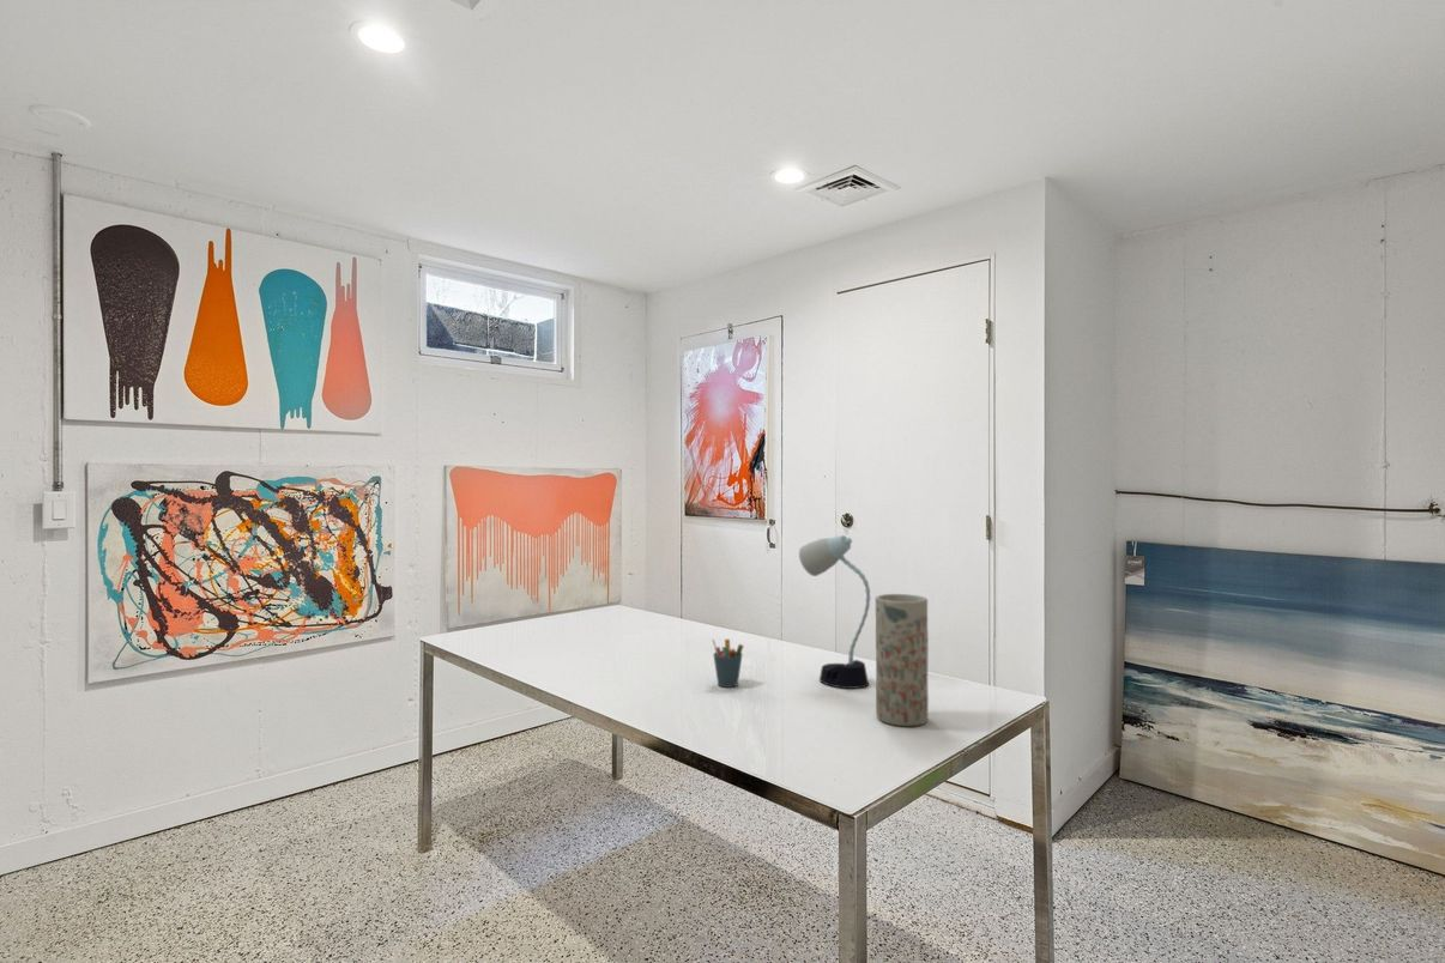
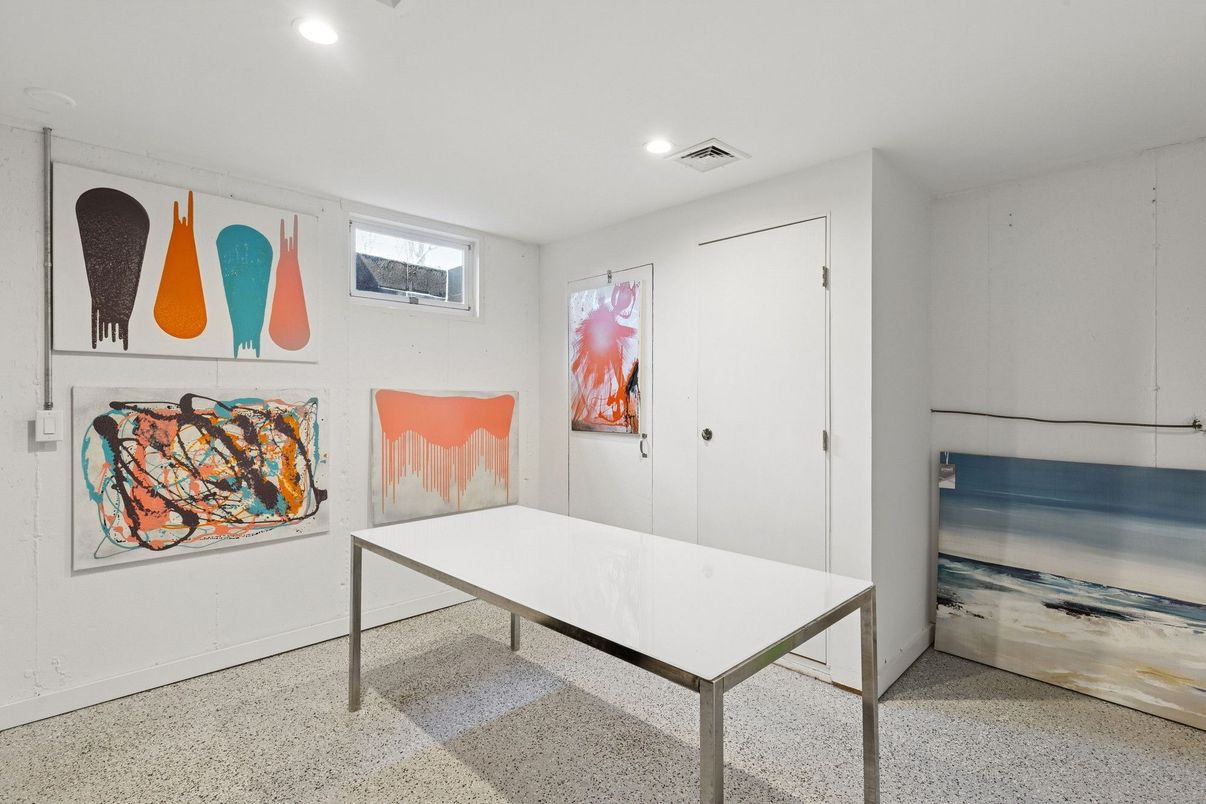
- desk lamp (863, 614)
- vase (901, 658)
- pen holder (727, 660)
